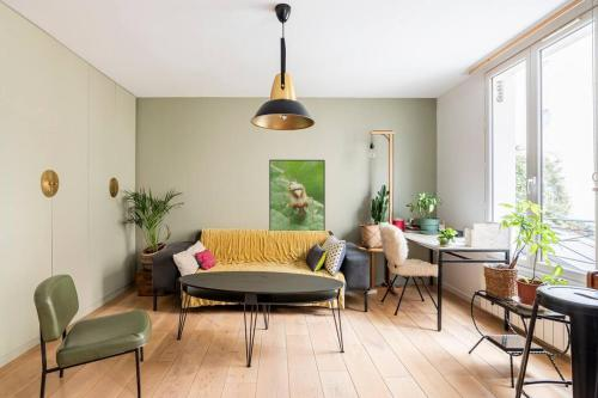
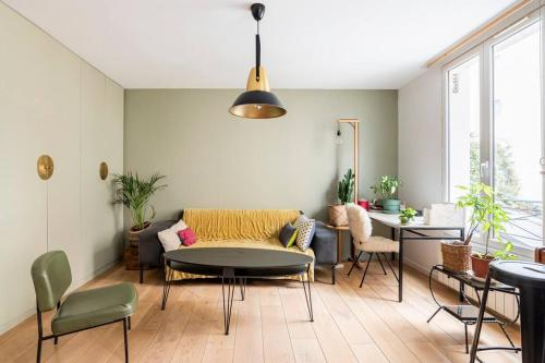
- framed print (297, 196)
